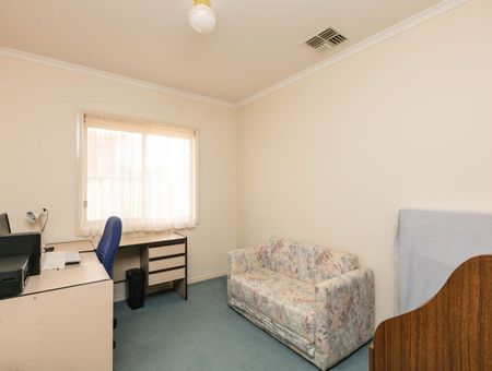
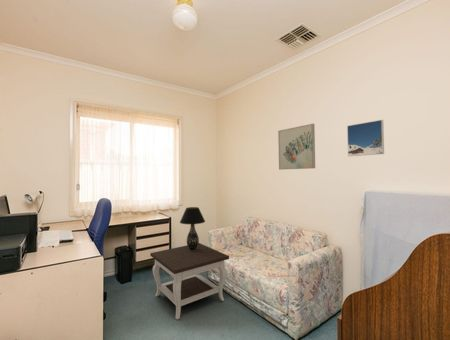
+ table lamp (192, 228)
+ wall art (295, 148)
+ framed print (364, 139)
+ side table (188, 276)
